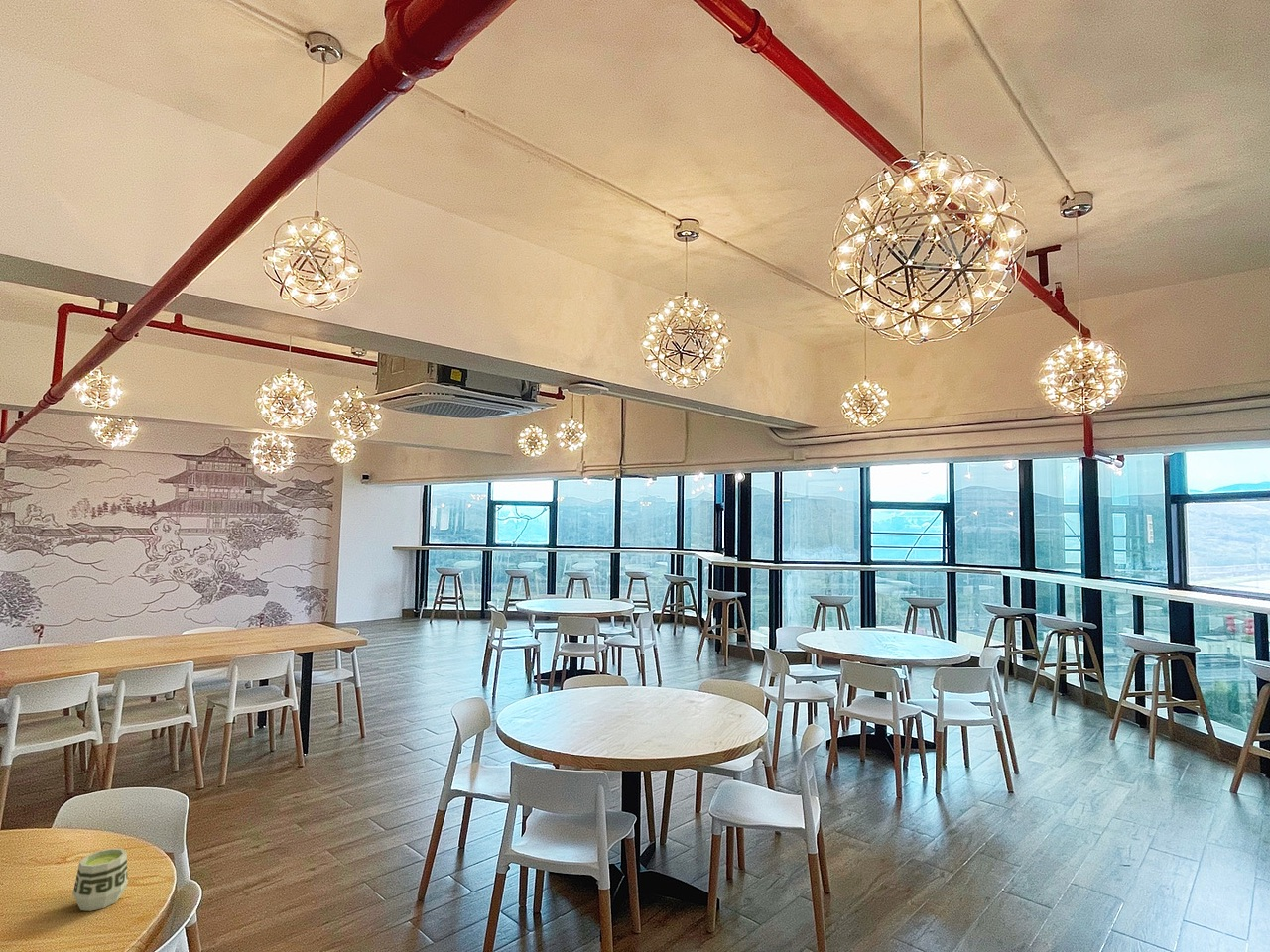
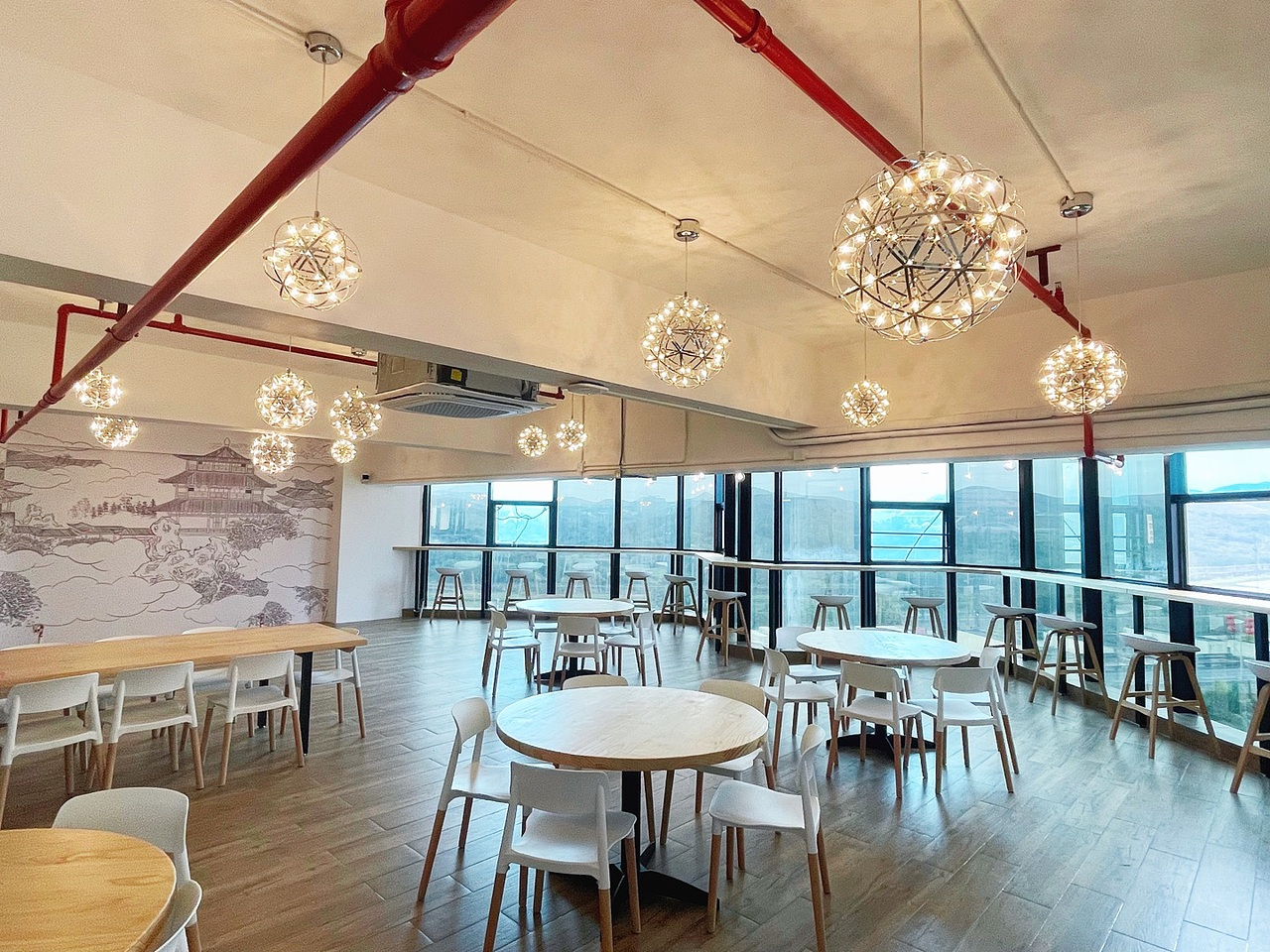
- cup (101, 879)
